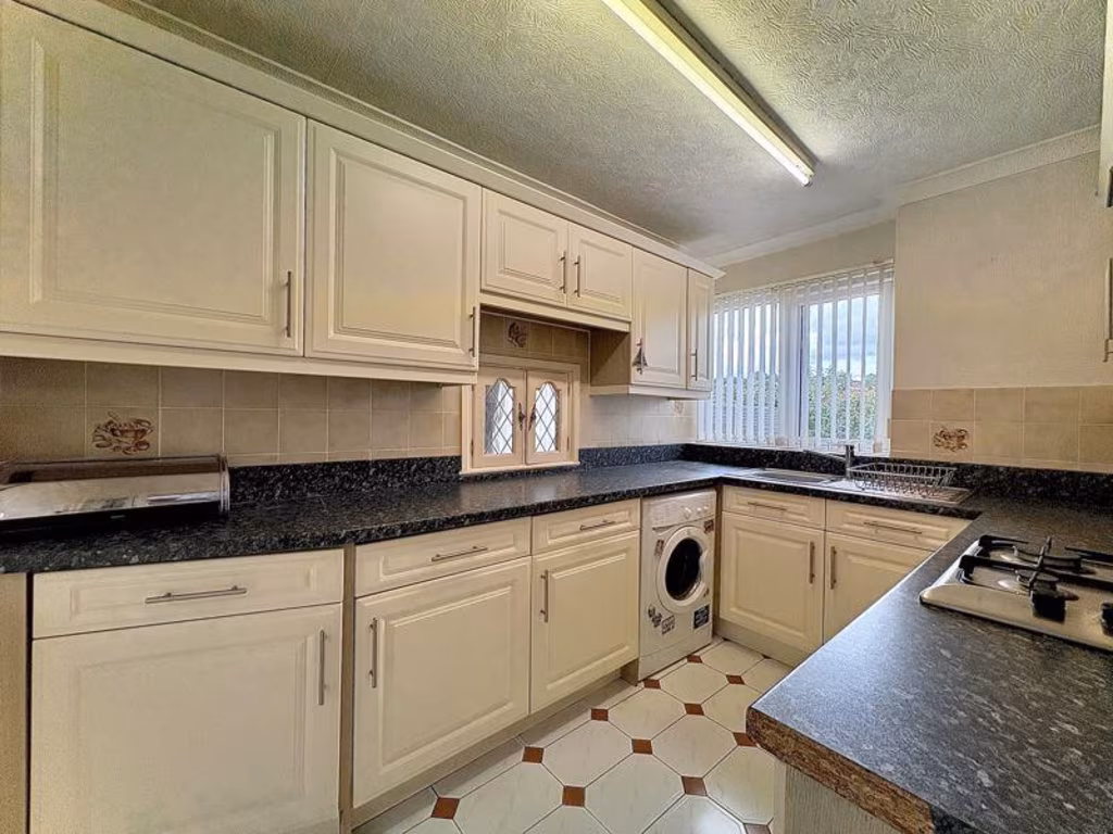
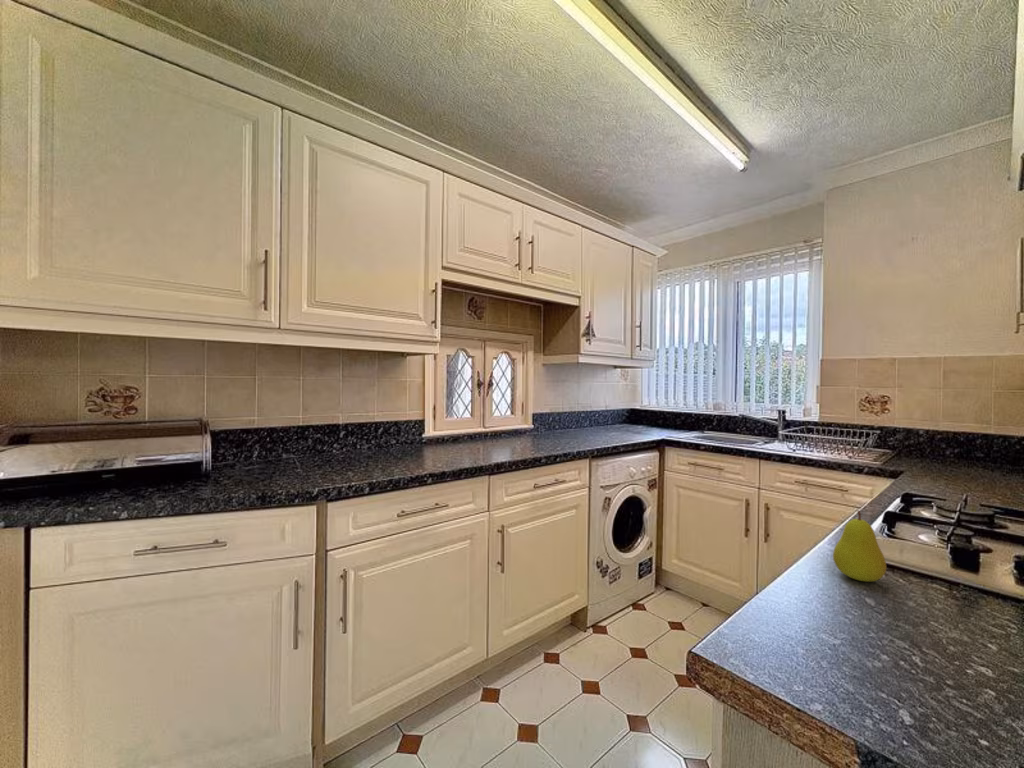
+ fruit (859, 543)
